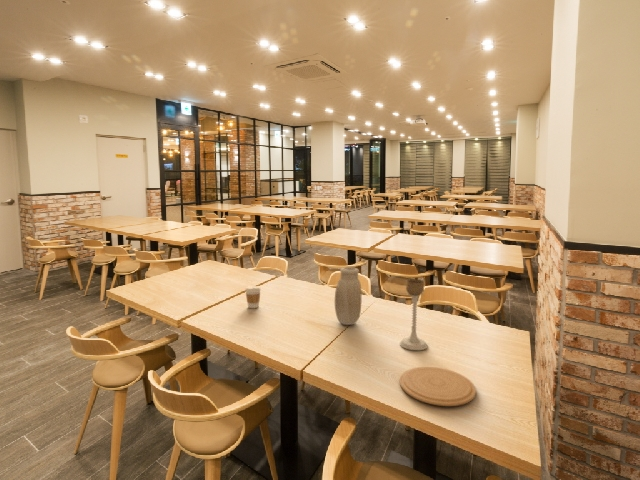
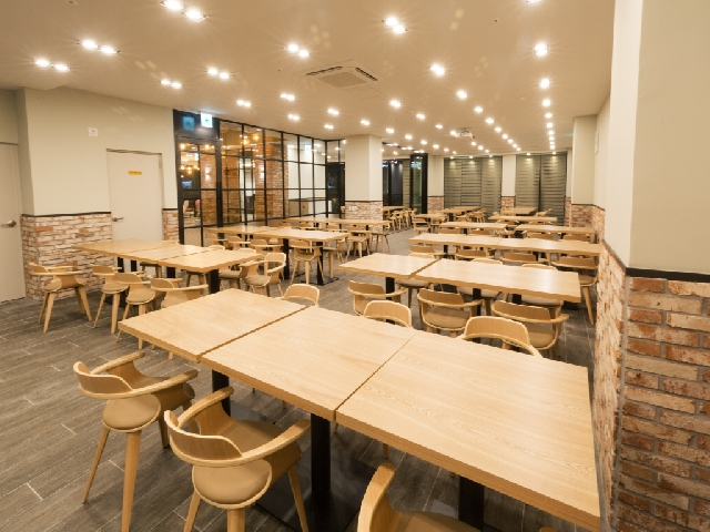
- vase (336, 293)
- plate (436, 383)
- coffee cup (253, 296)
- candle holder (414, 313)
